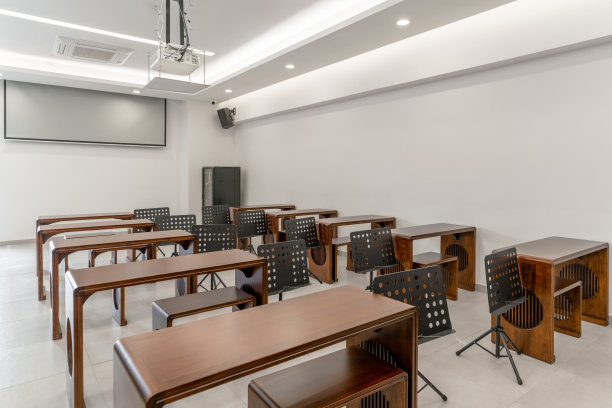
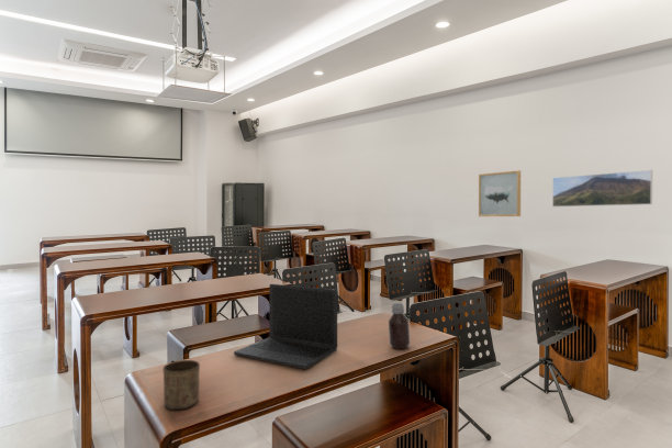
+ cup (181, 384)
+ wall art (499, 194)
+ laptop (285, 321)
+ bottle (399, 325)
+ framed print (598, 190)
